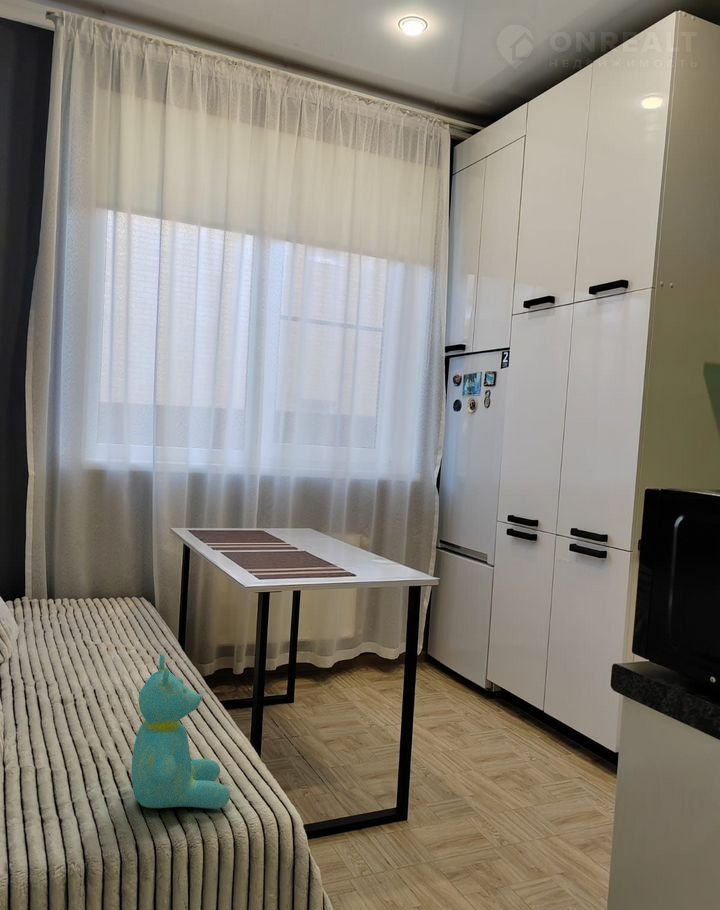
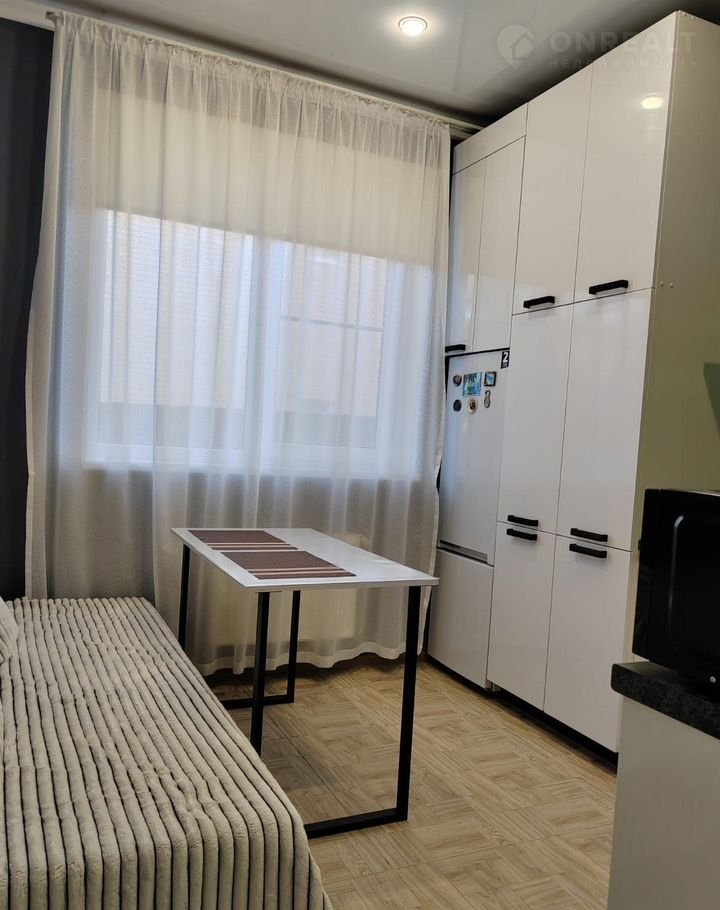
- teddy bear (182, 729)
